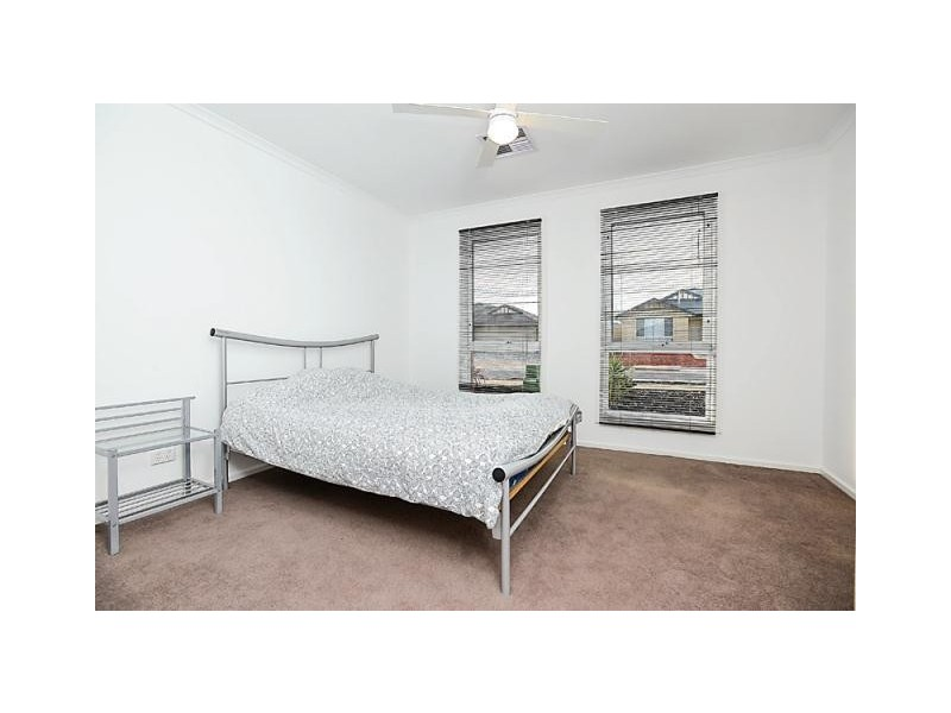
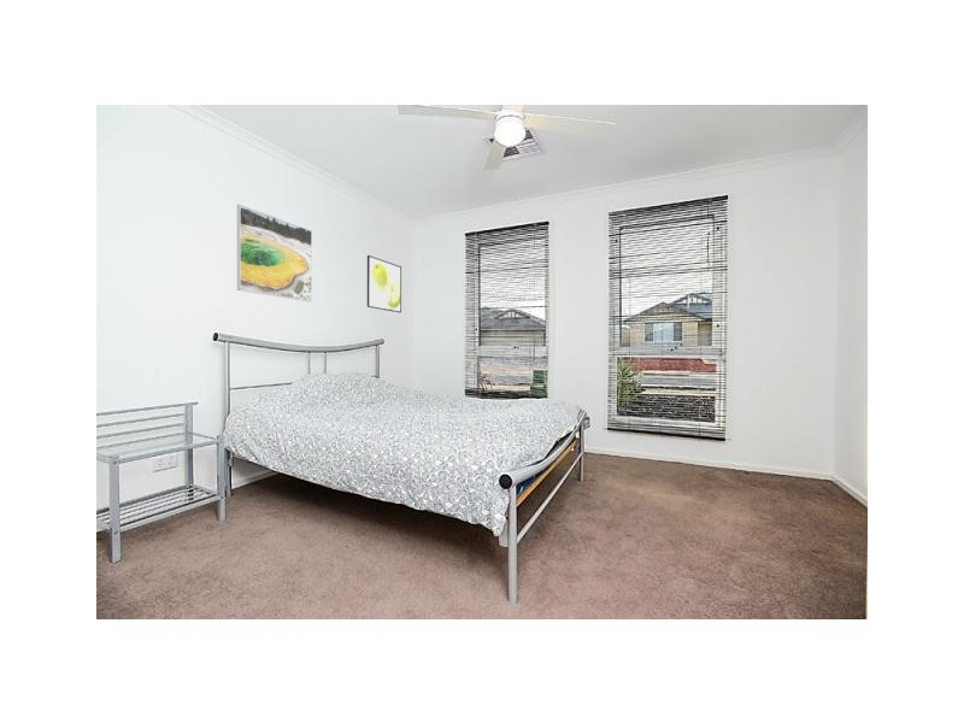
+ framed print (384, 286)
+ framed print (277, 257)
